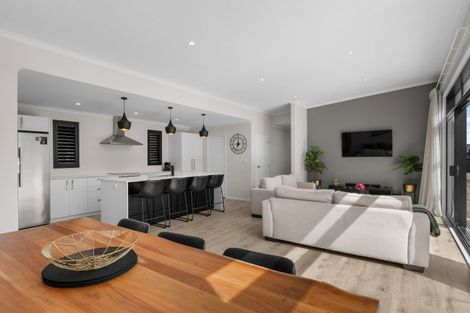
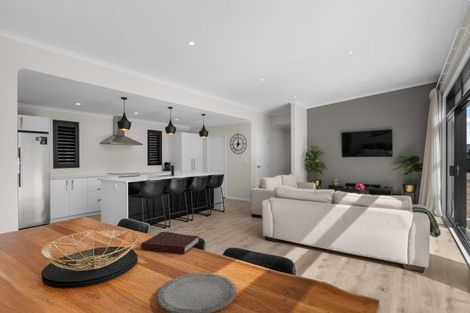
+ notebook (171, 242)
+ plate (197, 292)
